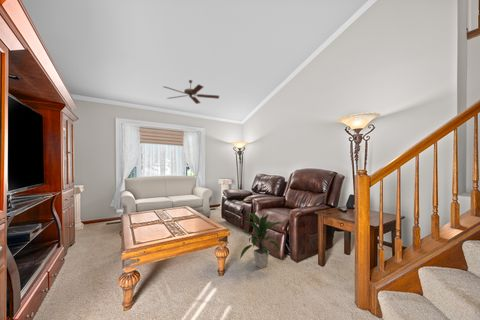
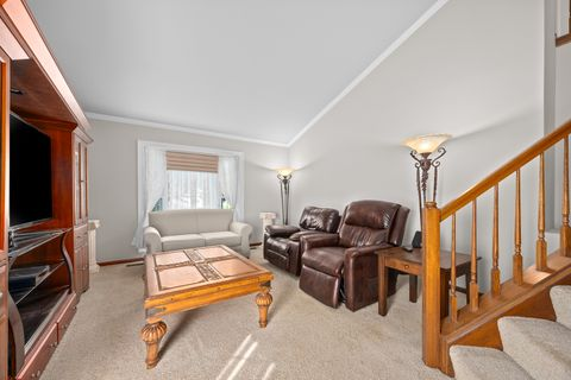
- indoor plant (259, 237)
- ceiling fan (192, 89)
